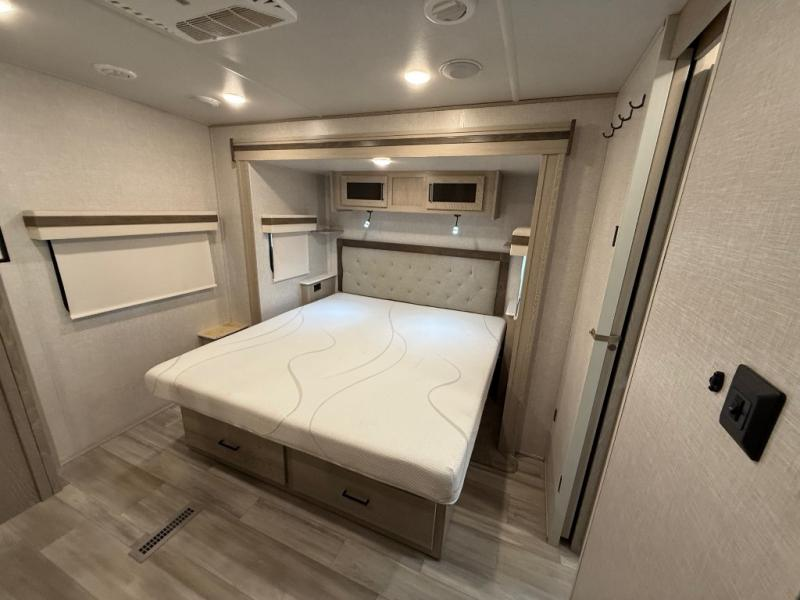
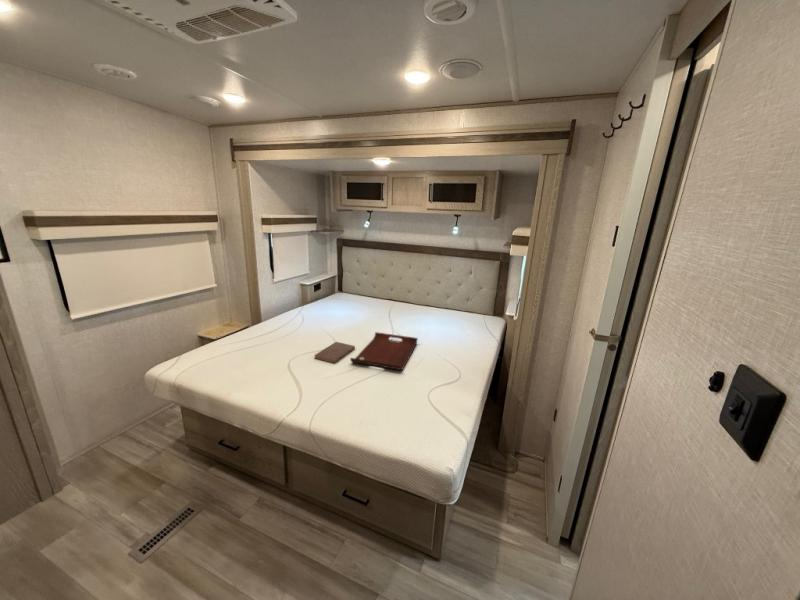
+ serving tray (386, 350)
+ book (335, 351)
